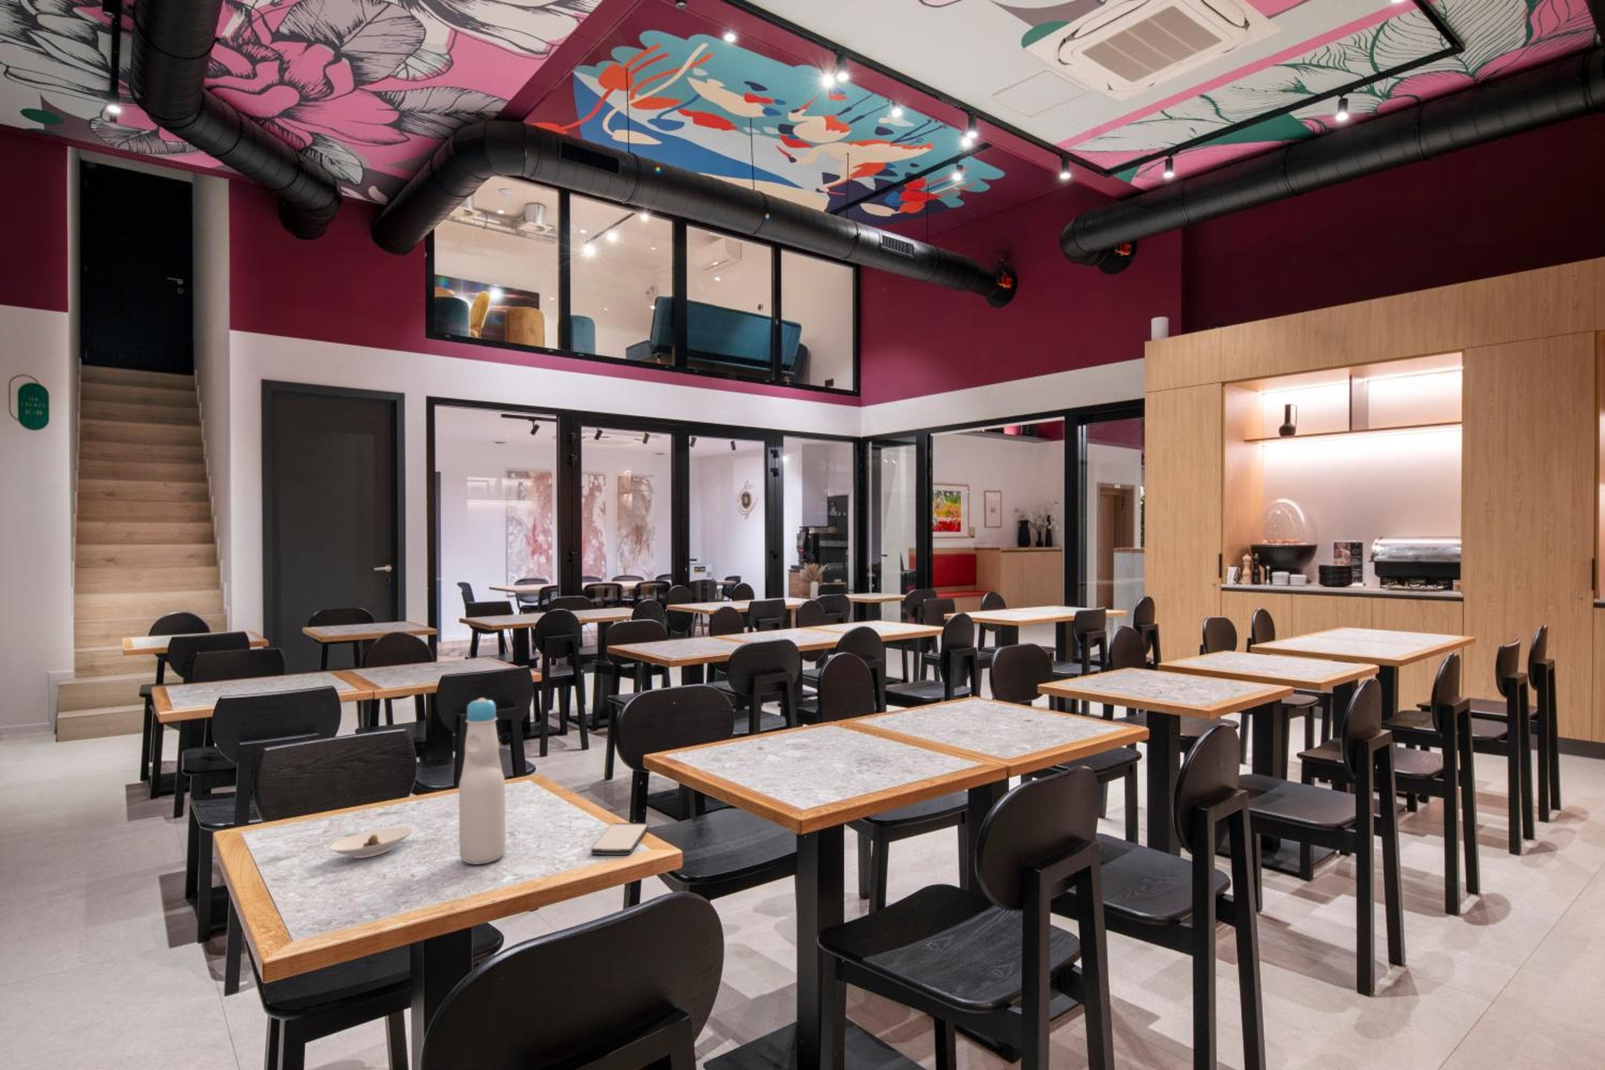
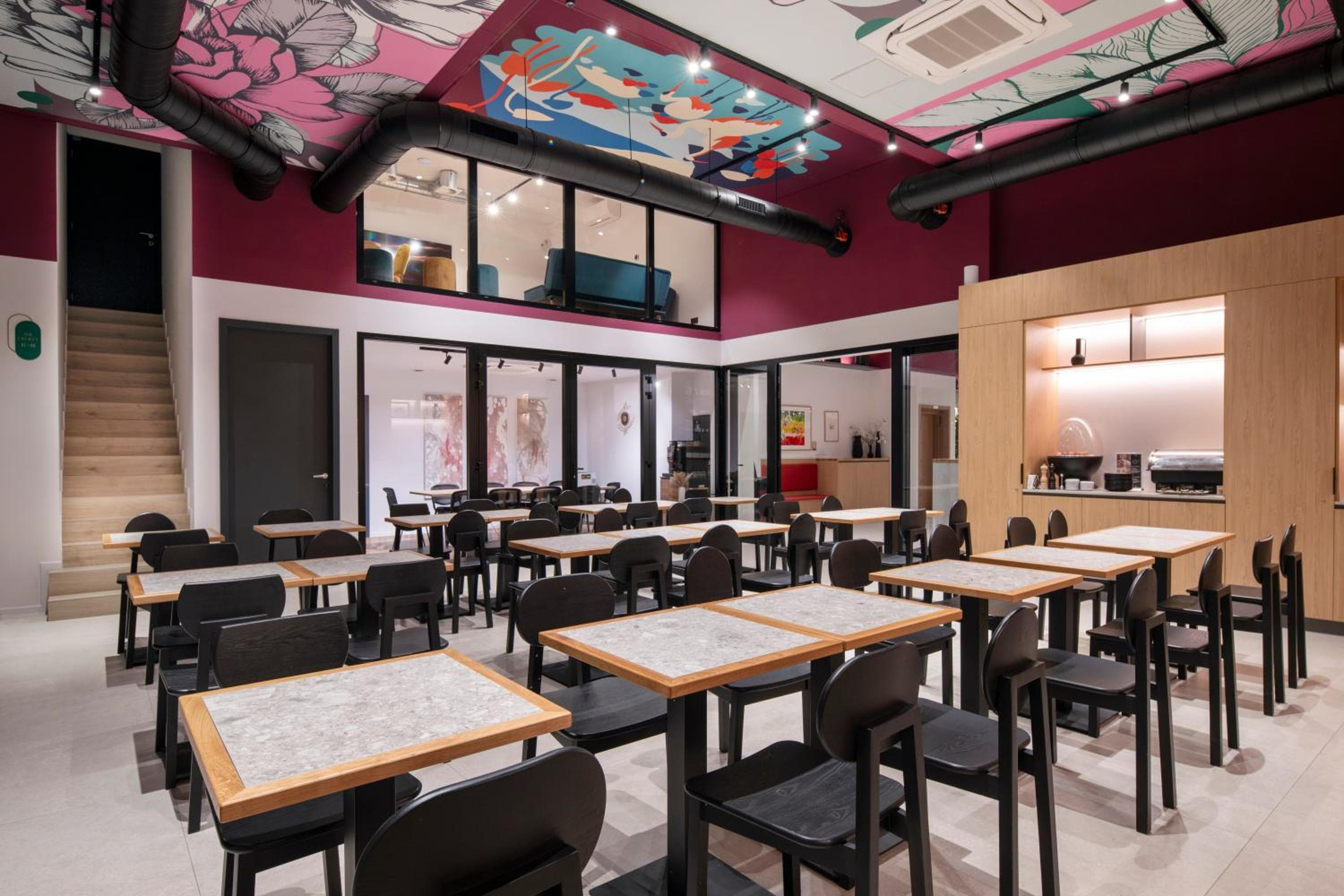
- smartphone (621, 838)
- saucer (373, 843)
- bottle (482, 777)
